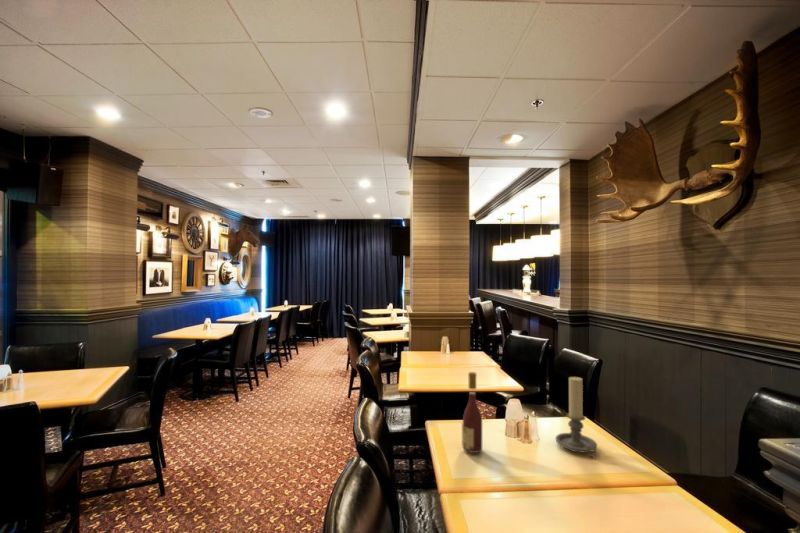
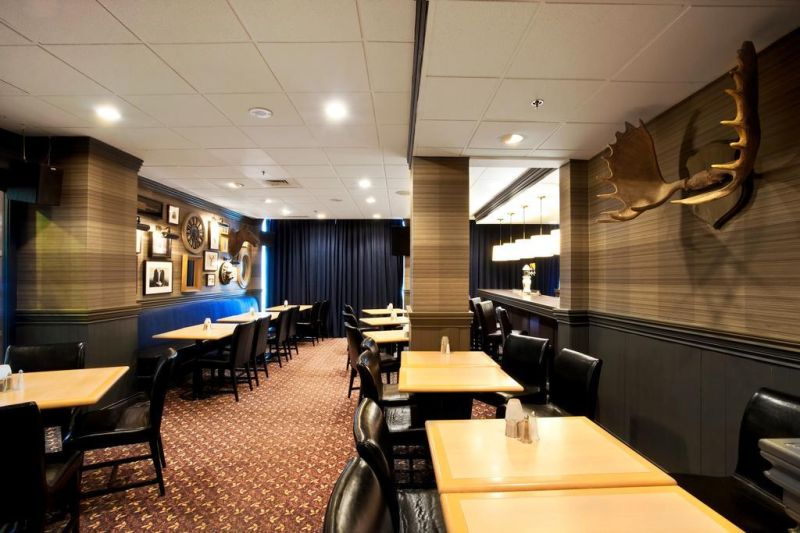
- candle holder (578, 413)
- wine bottle (472, 411)
